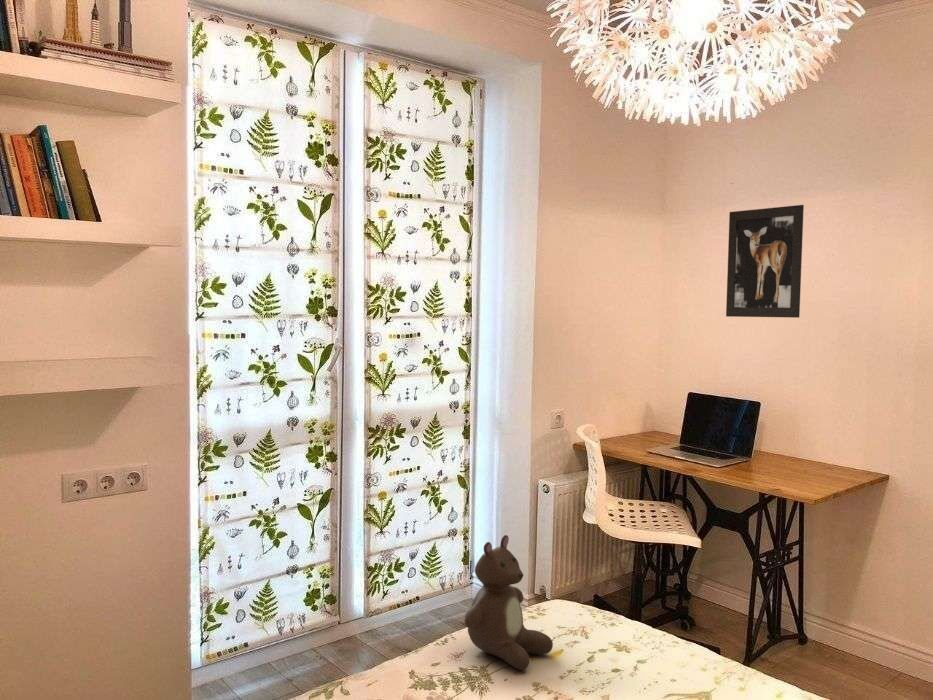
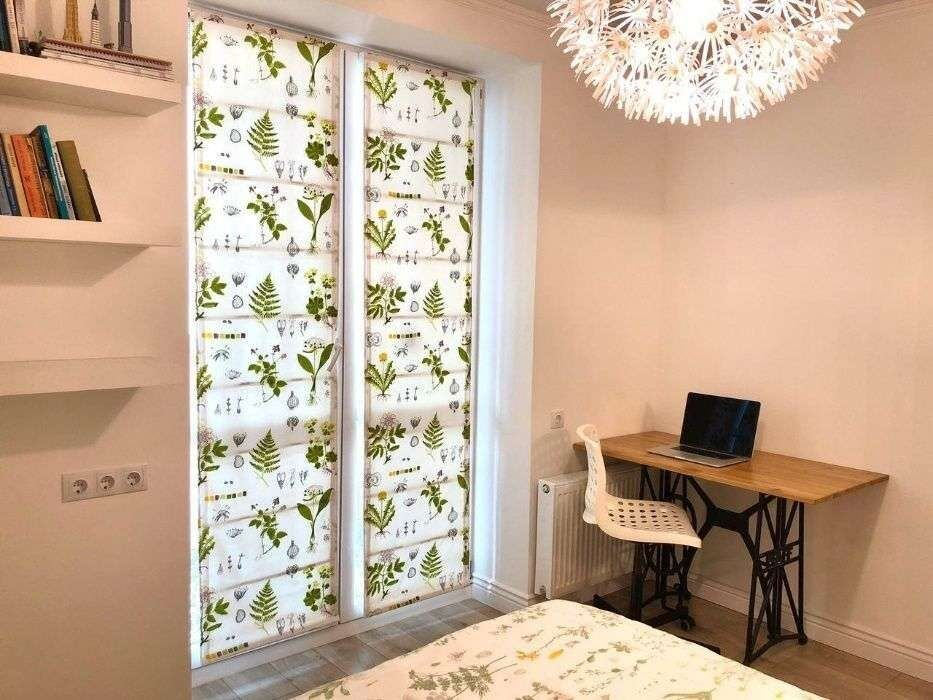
- teddy bear (509, 597)
- wall art (763, 263)
